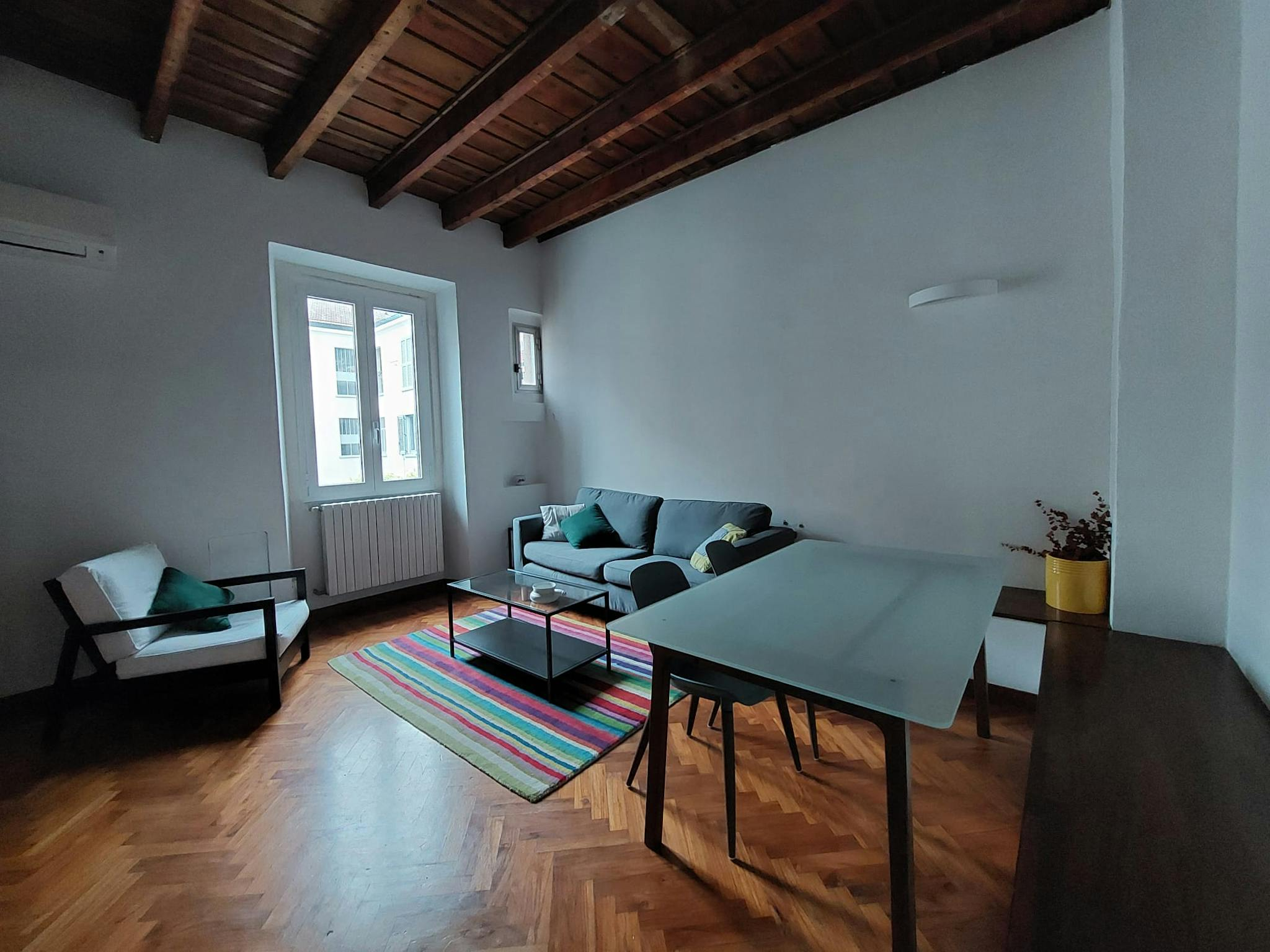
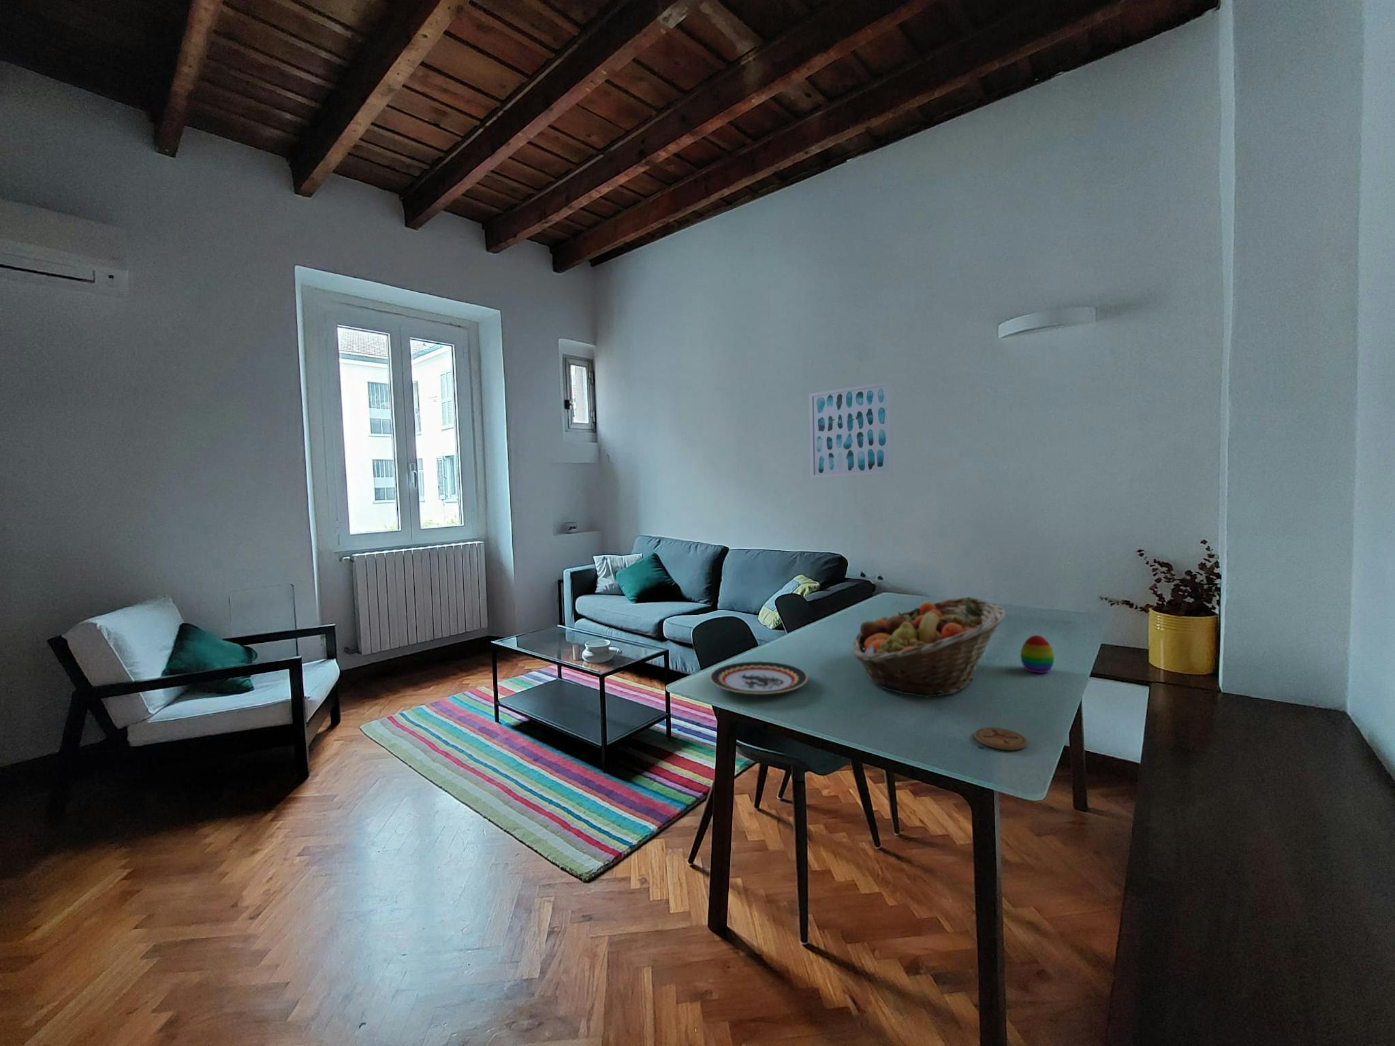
+ wall art (849, 432)
+ fruit basket (924, 641)
+ decorative egg (1037, 653)
+ coaster (1000, 738)
+ plate (758, 680)
